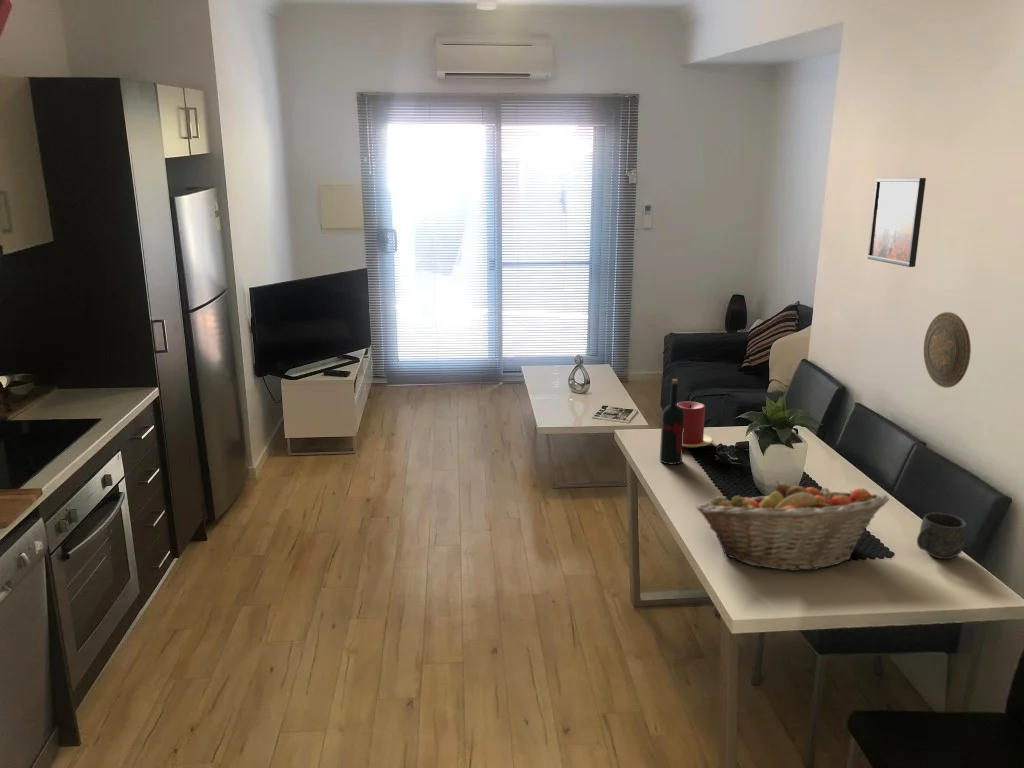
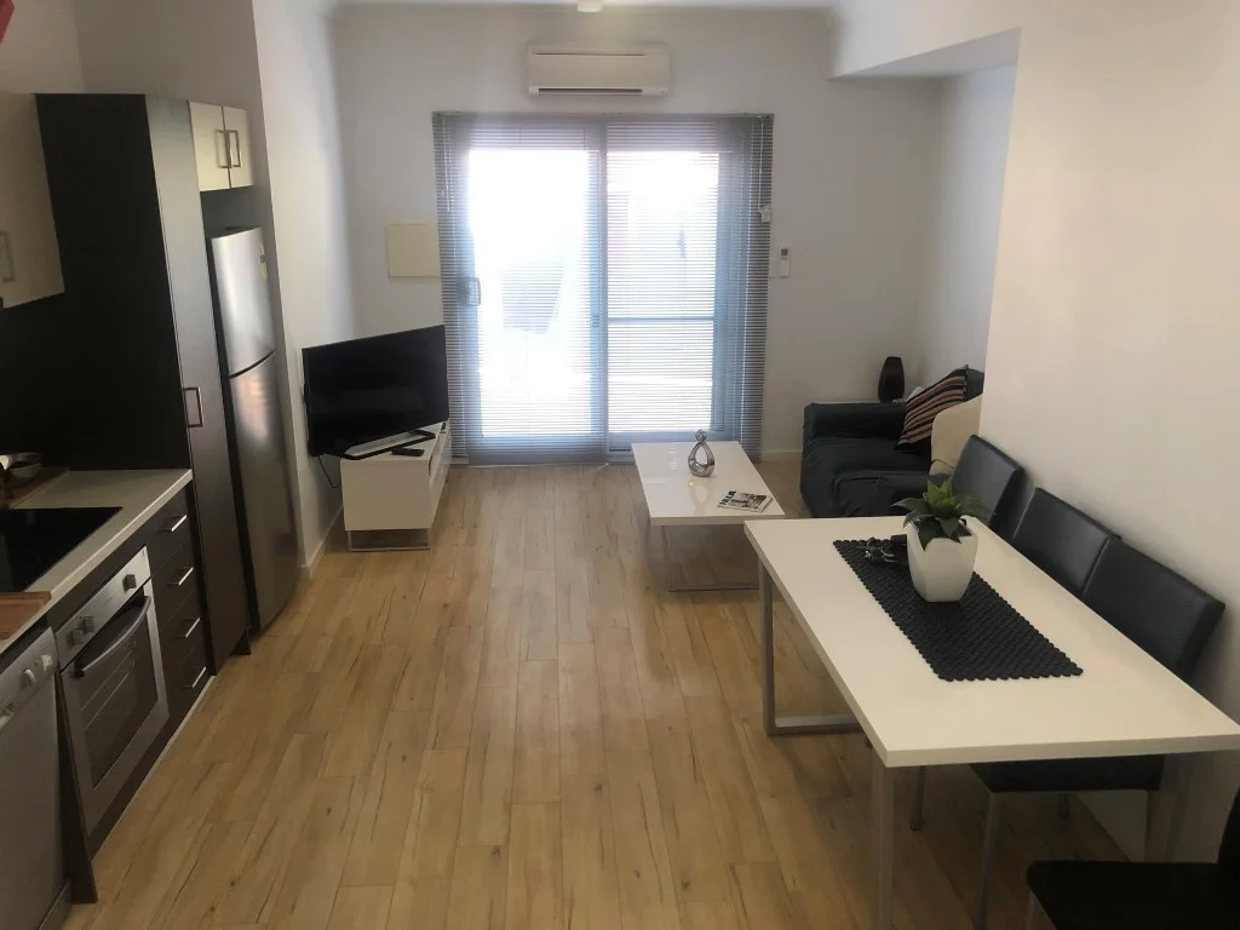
- wine bottle (674, 421)
- mug (937, 537)
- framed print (894, 220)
- candle (689, 423)
- decorative plate (943, 349)
- fruit basket (789, 516)
